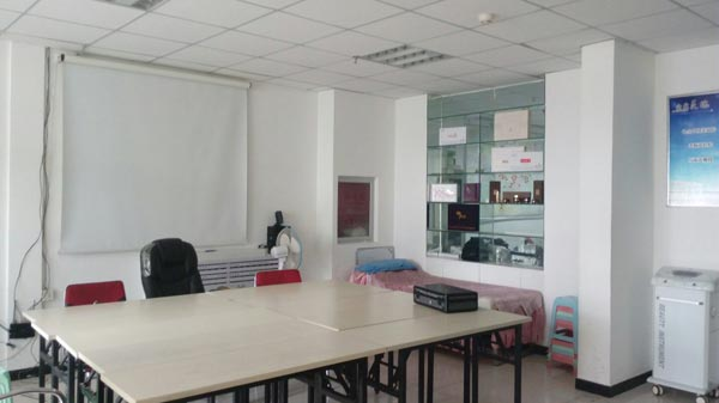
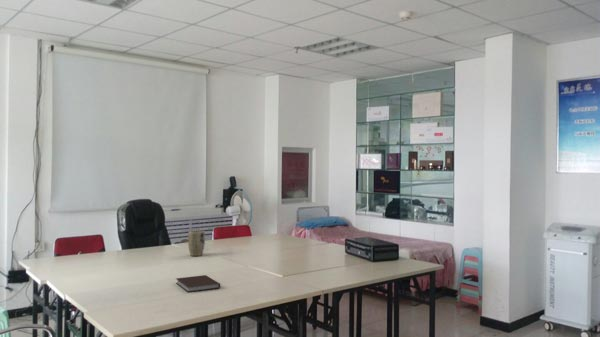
+ notebook (197, 283)
+ plant pot (196, 243)
